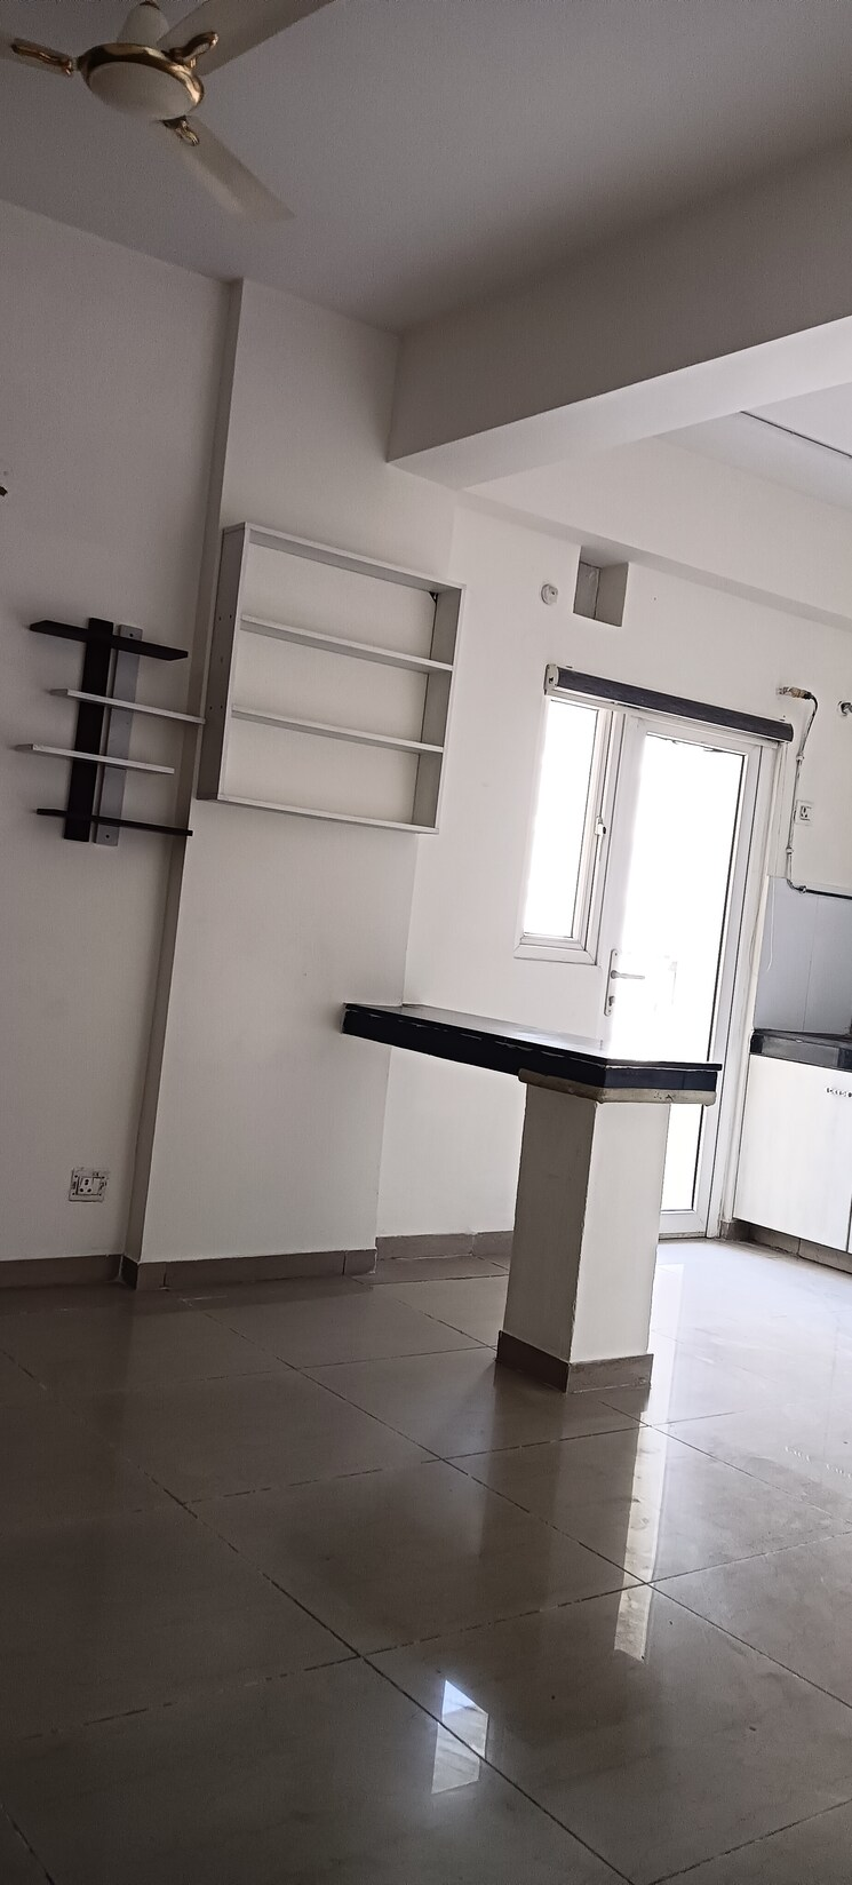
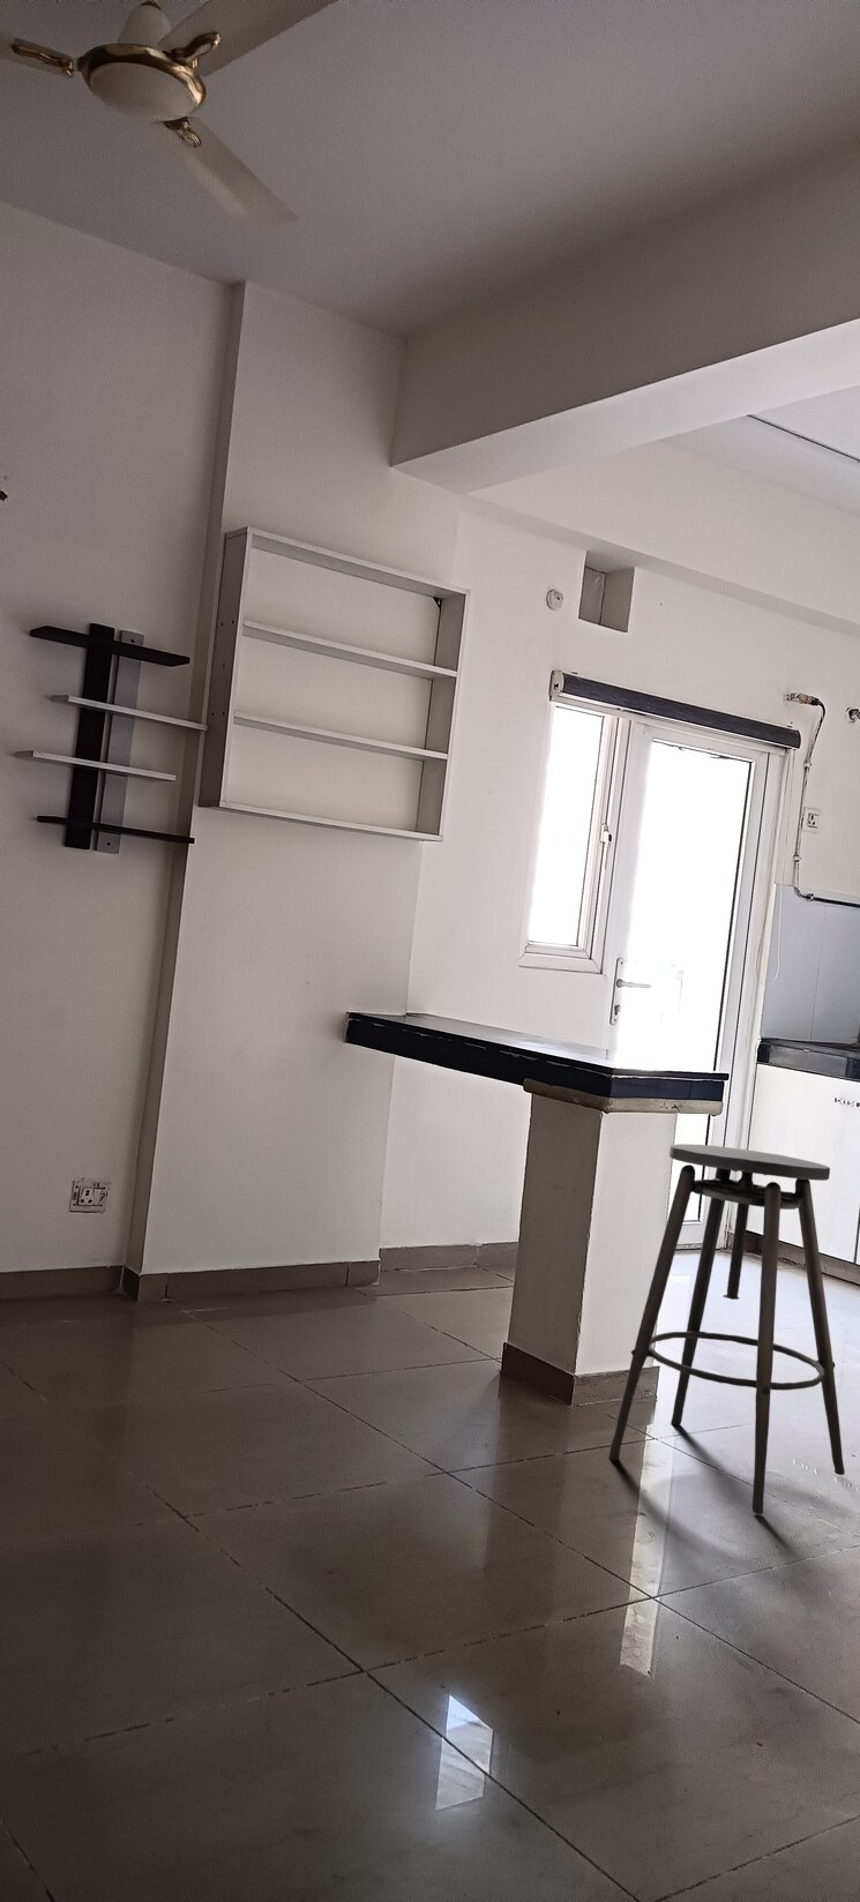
+ stool (737, 1298)
